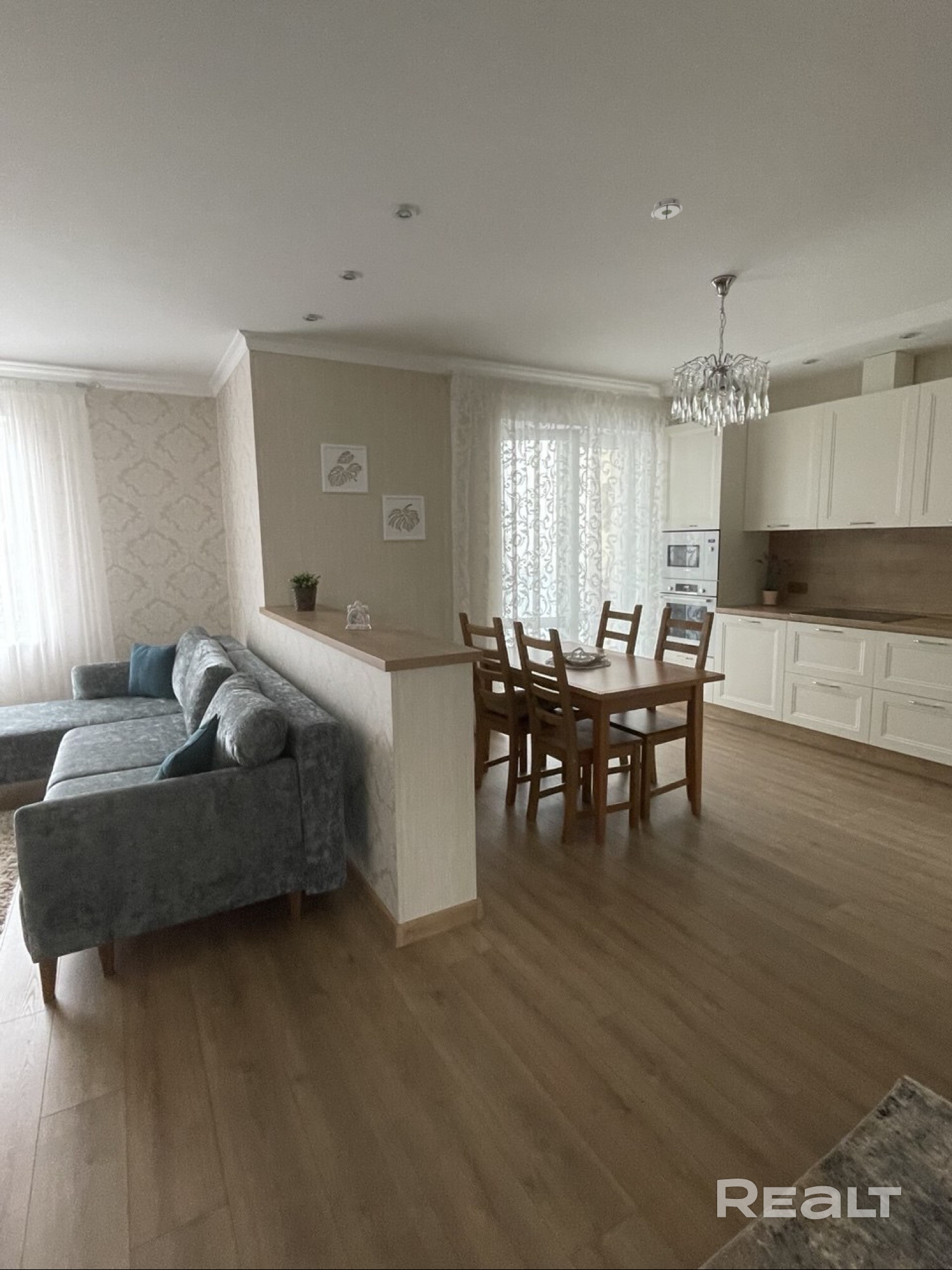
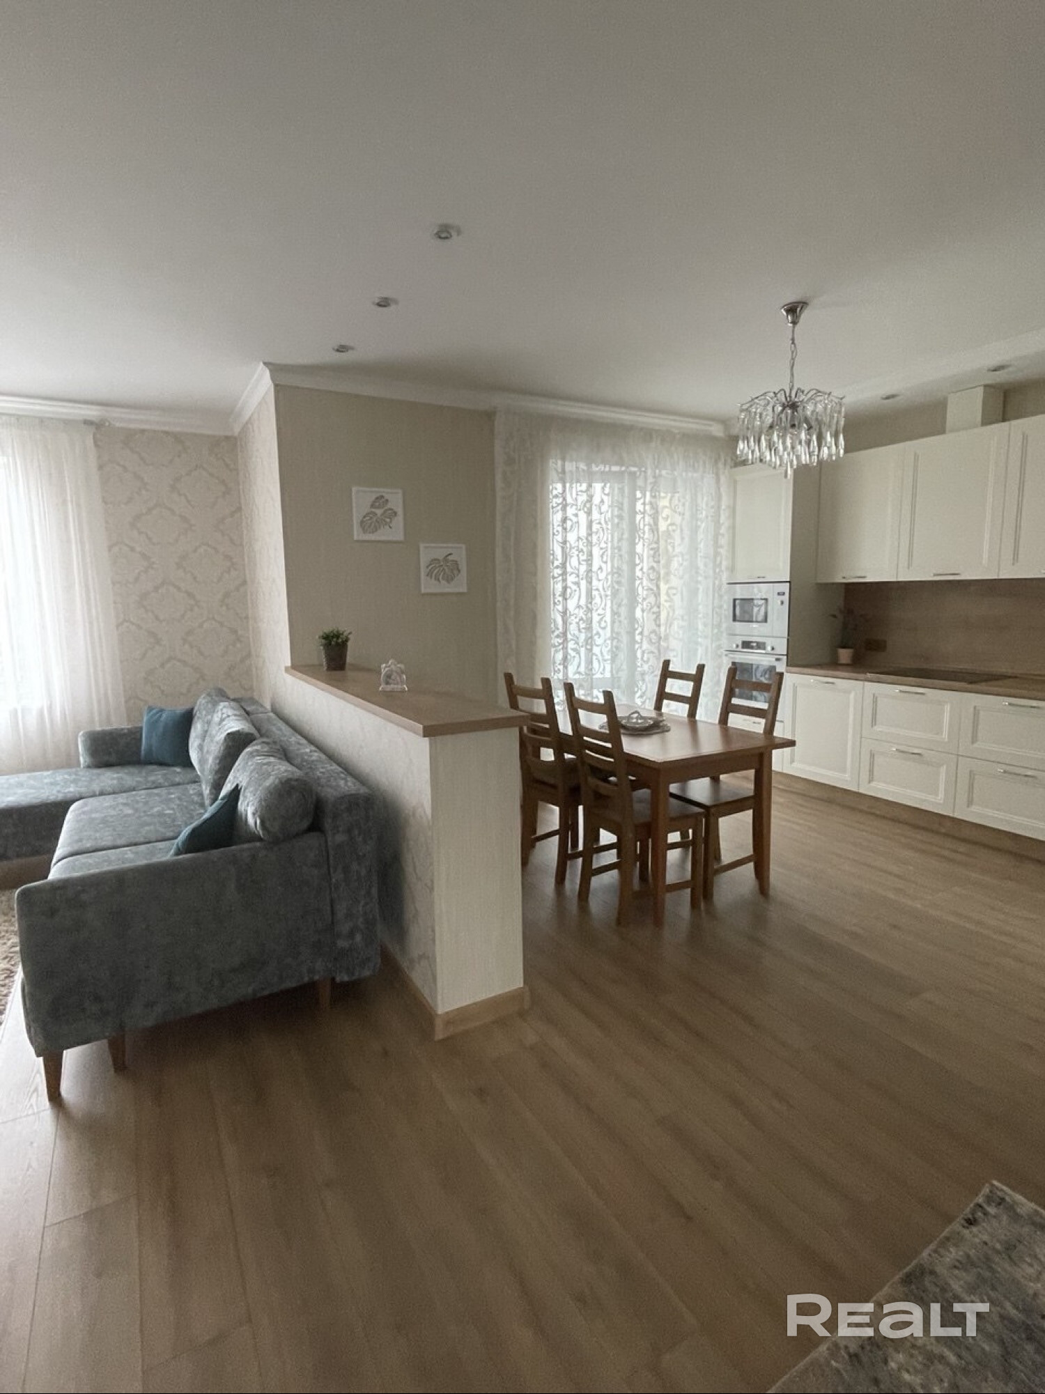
- smoke detector (666, 209)
